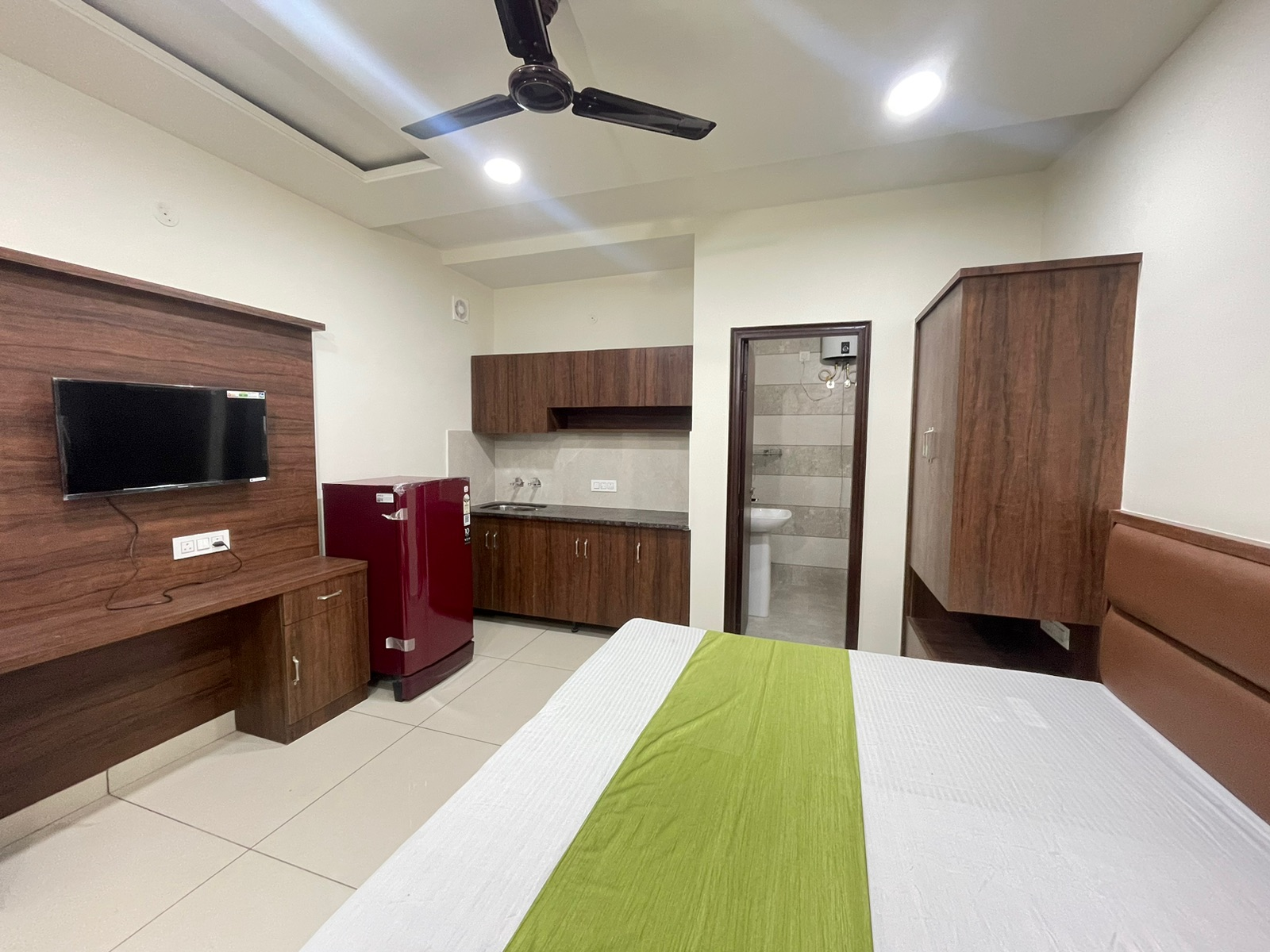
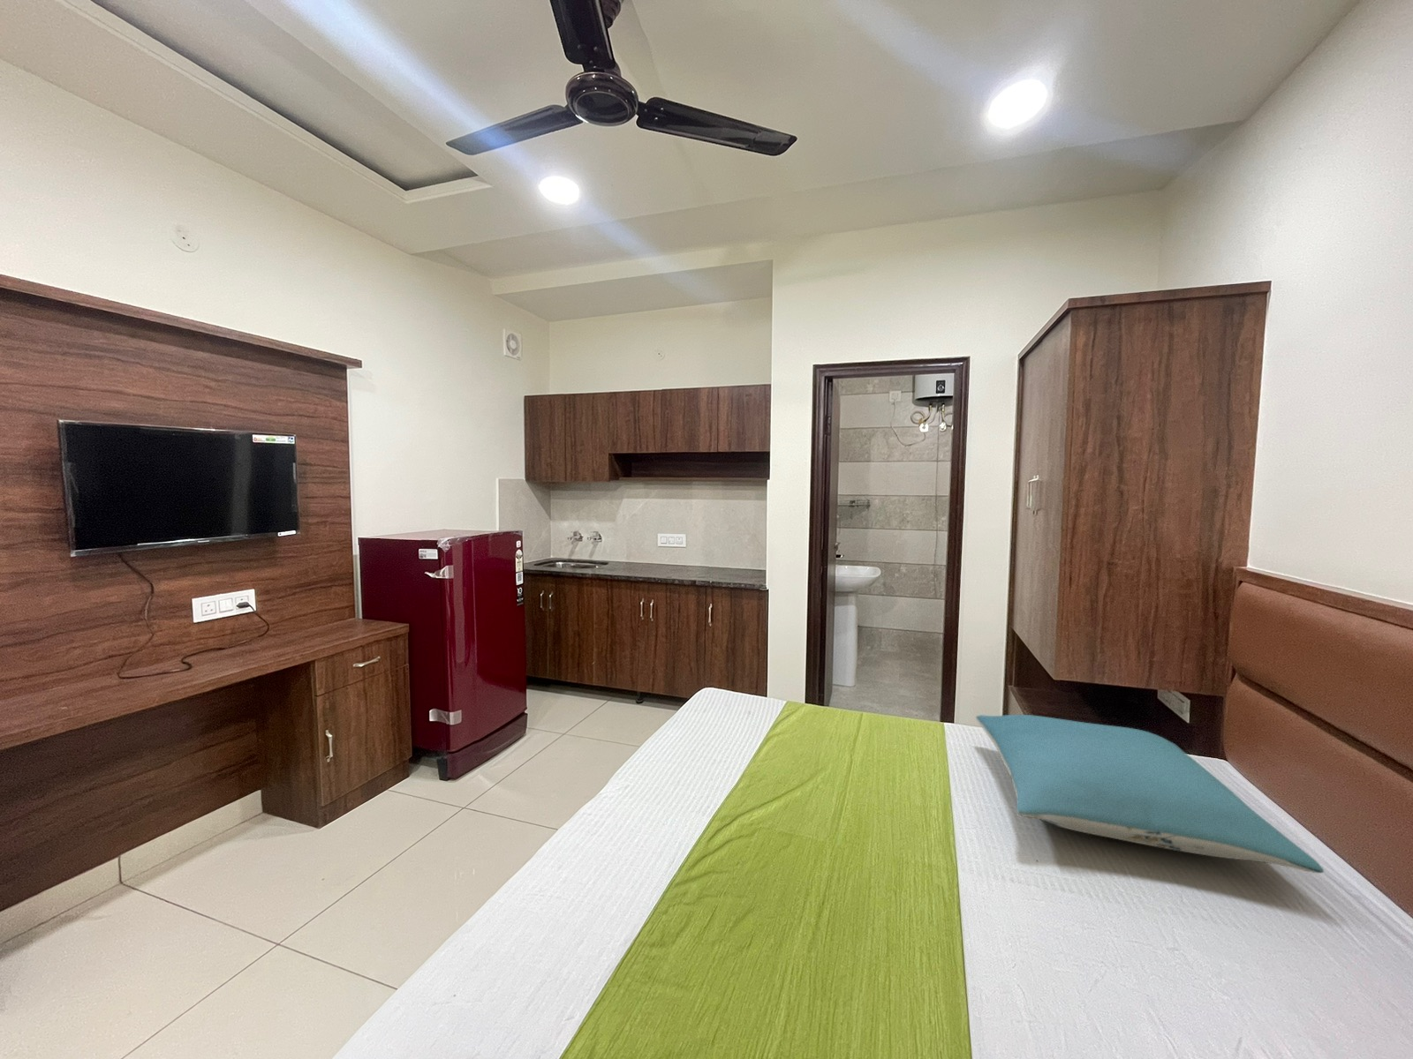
+ pillow (1106, 774)
